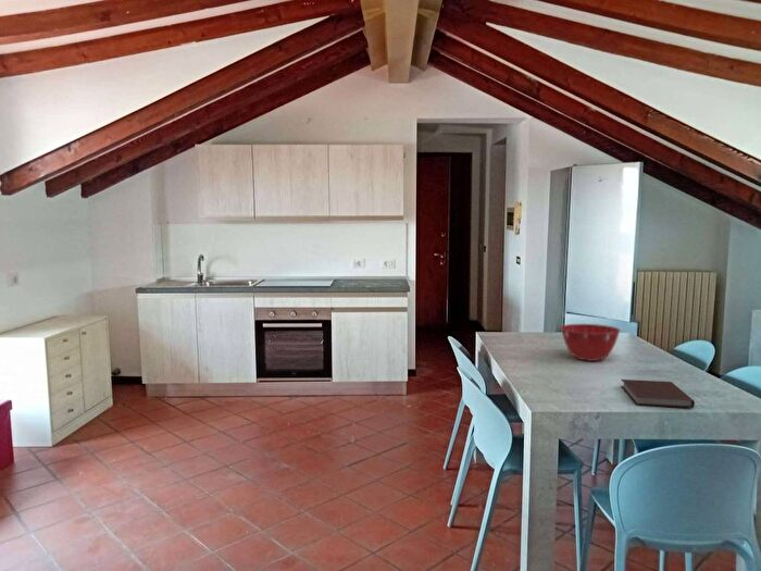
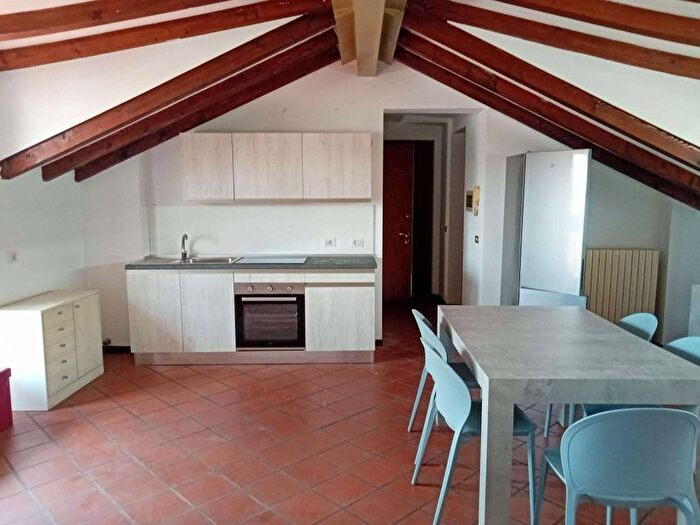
- mixing bowl (589, 343)
- notebook (654, 393)
